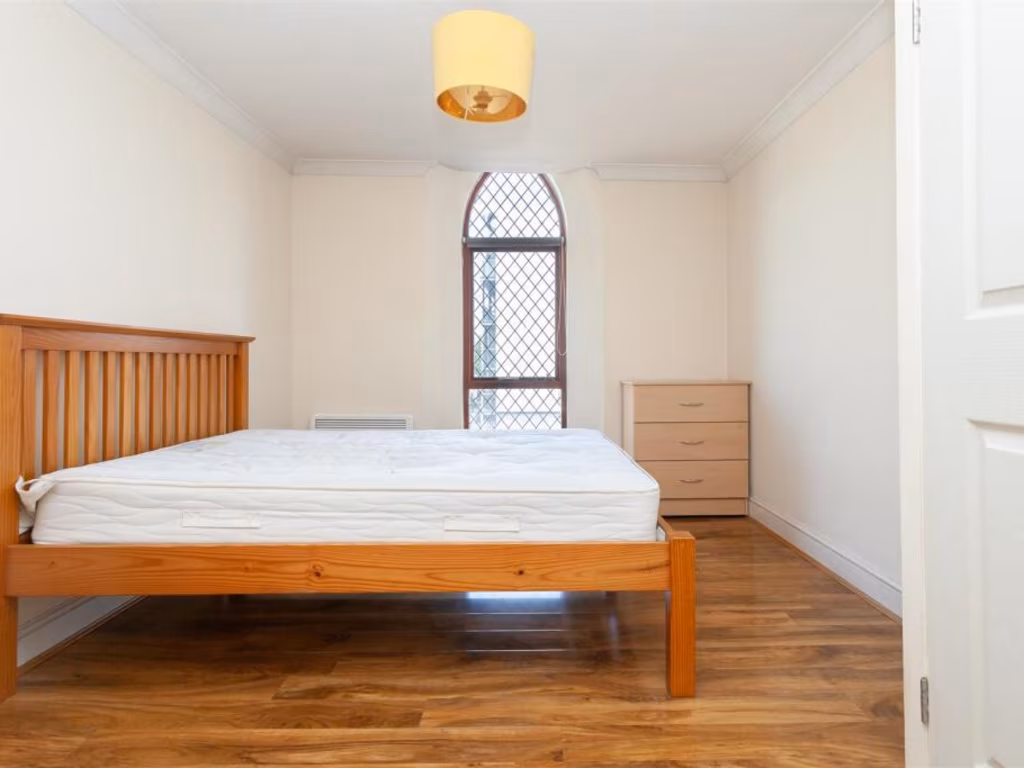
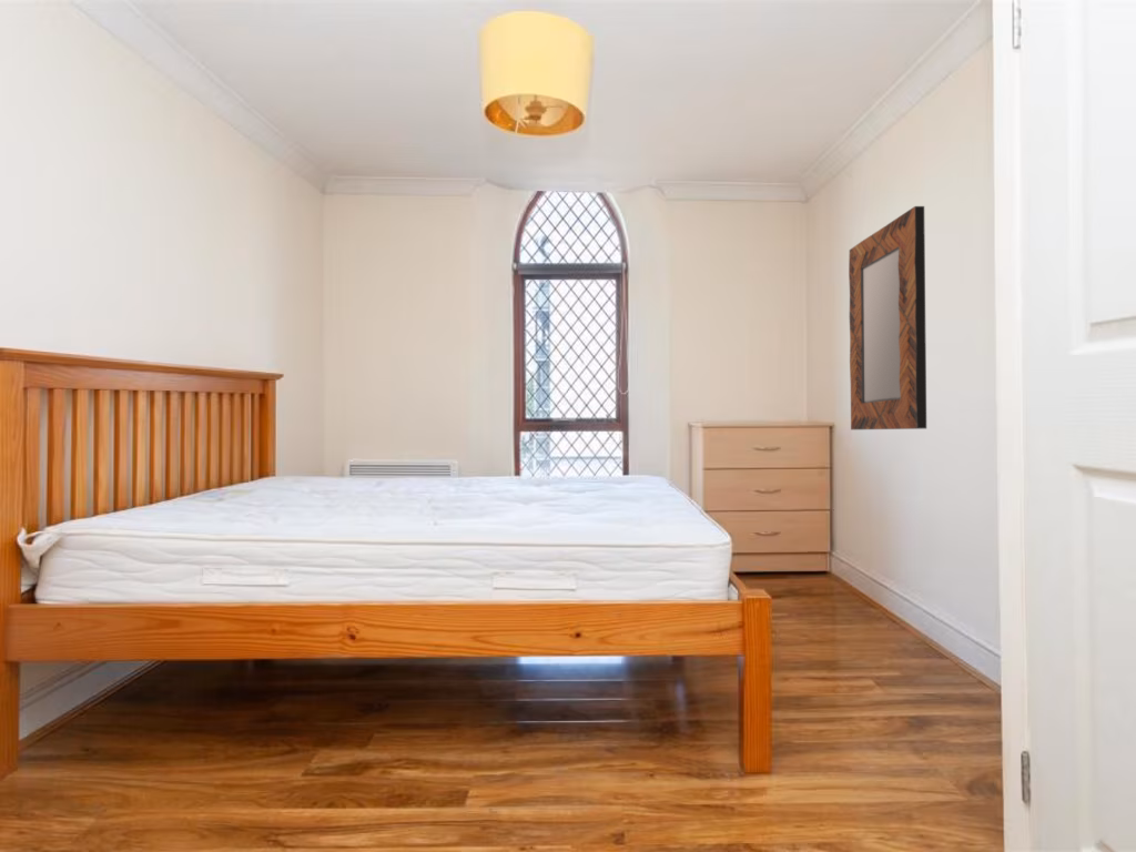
+ home mirror (883, 329)
